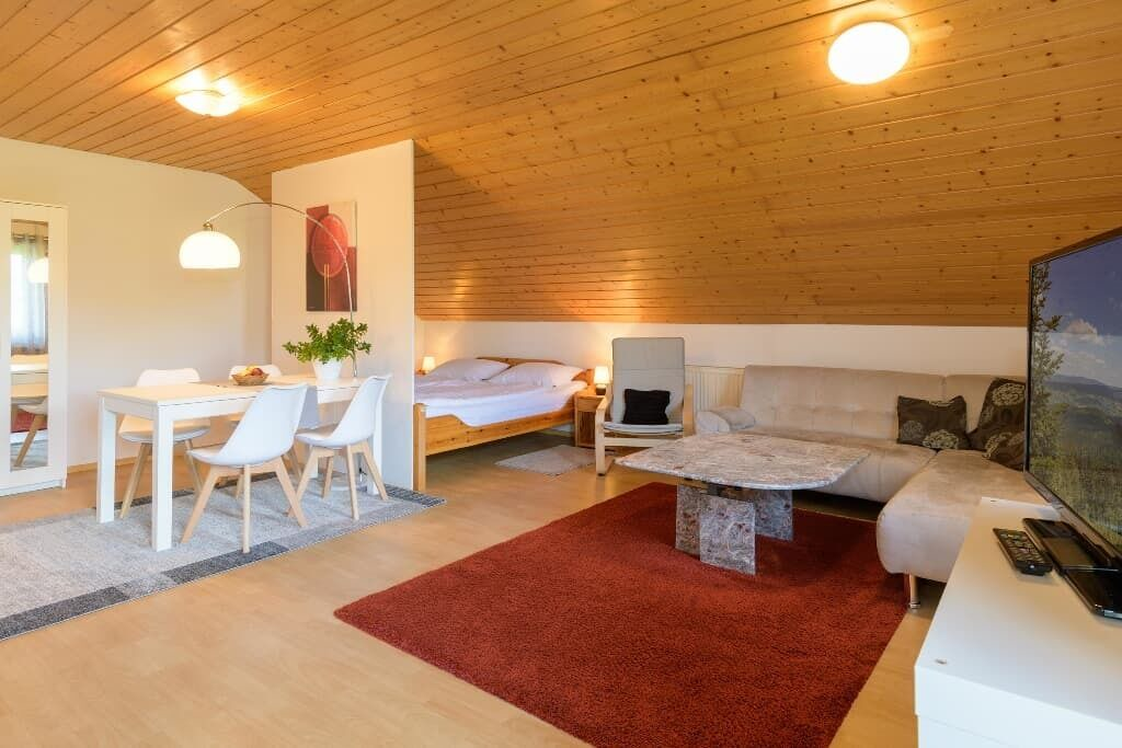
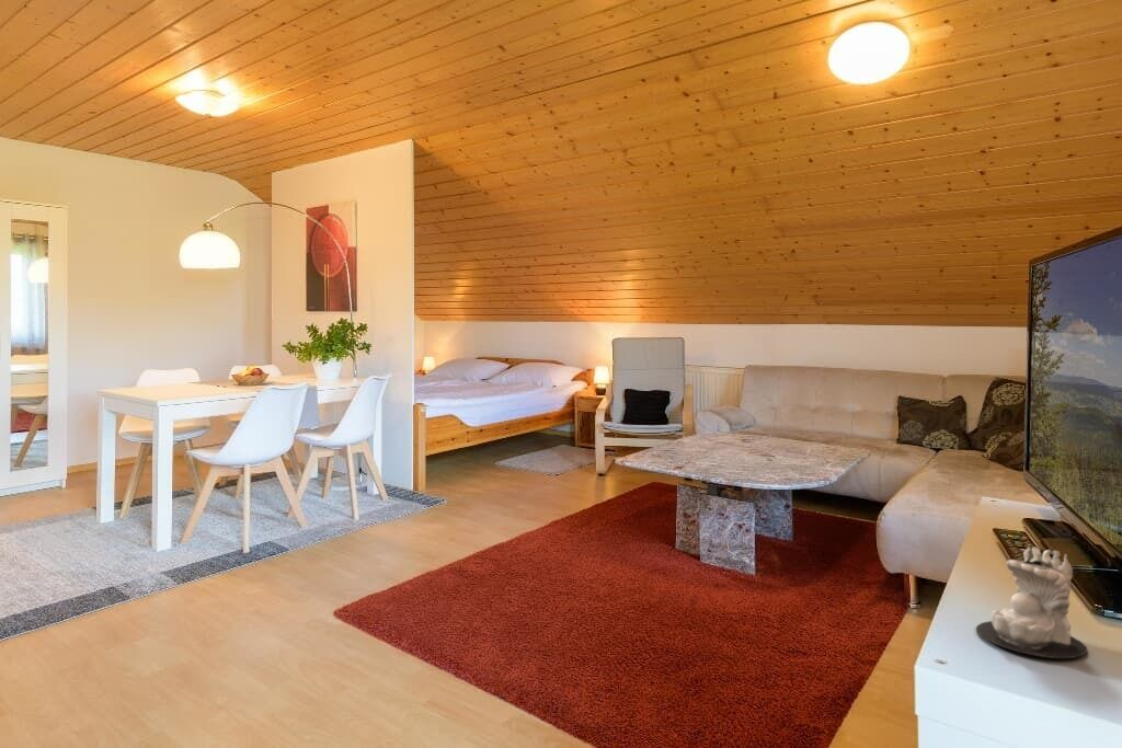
+ candle (1030, 594)
